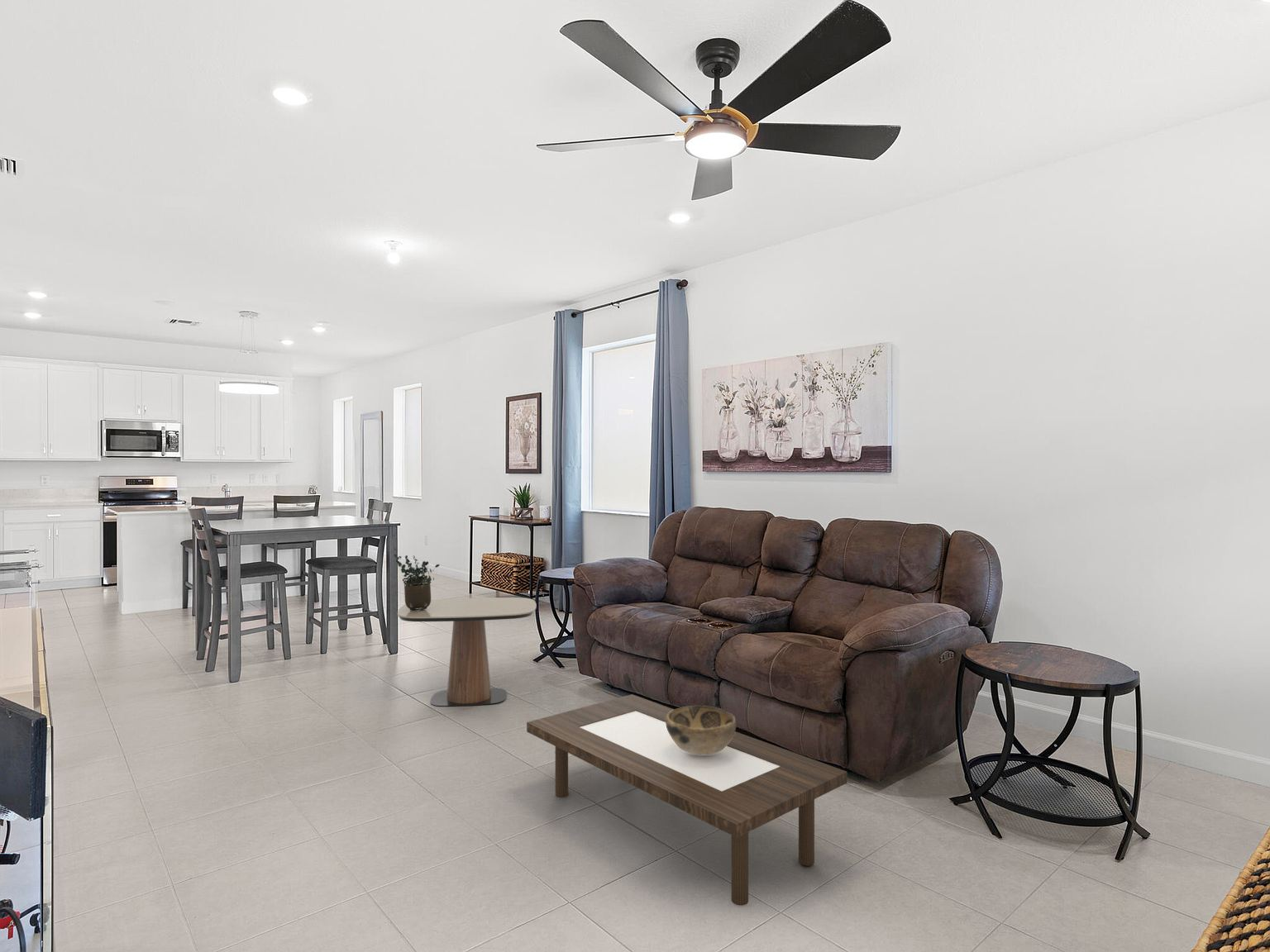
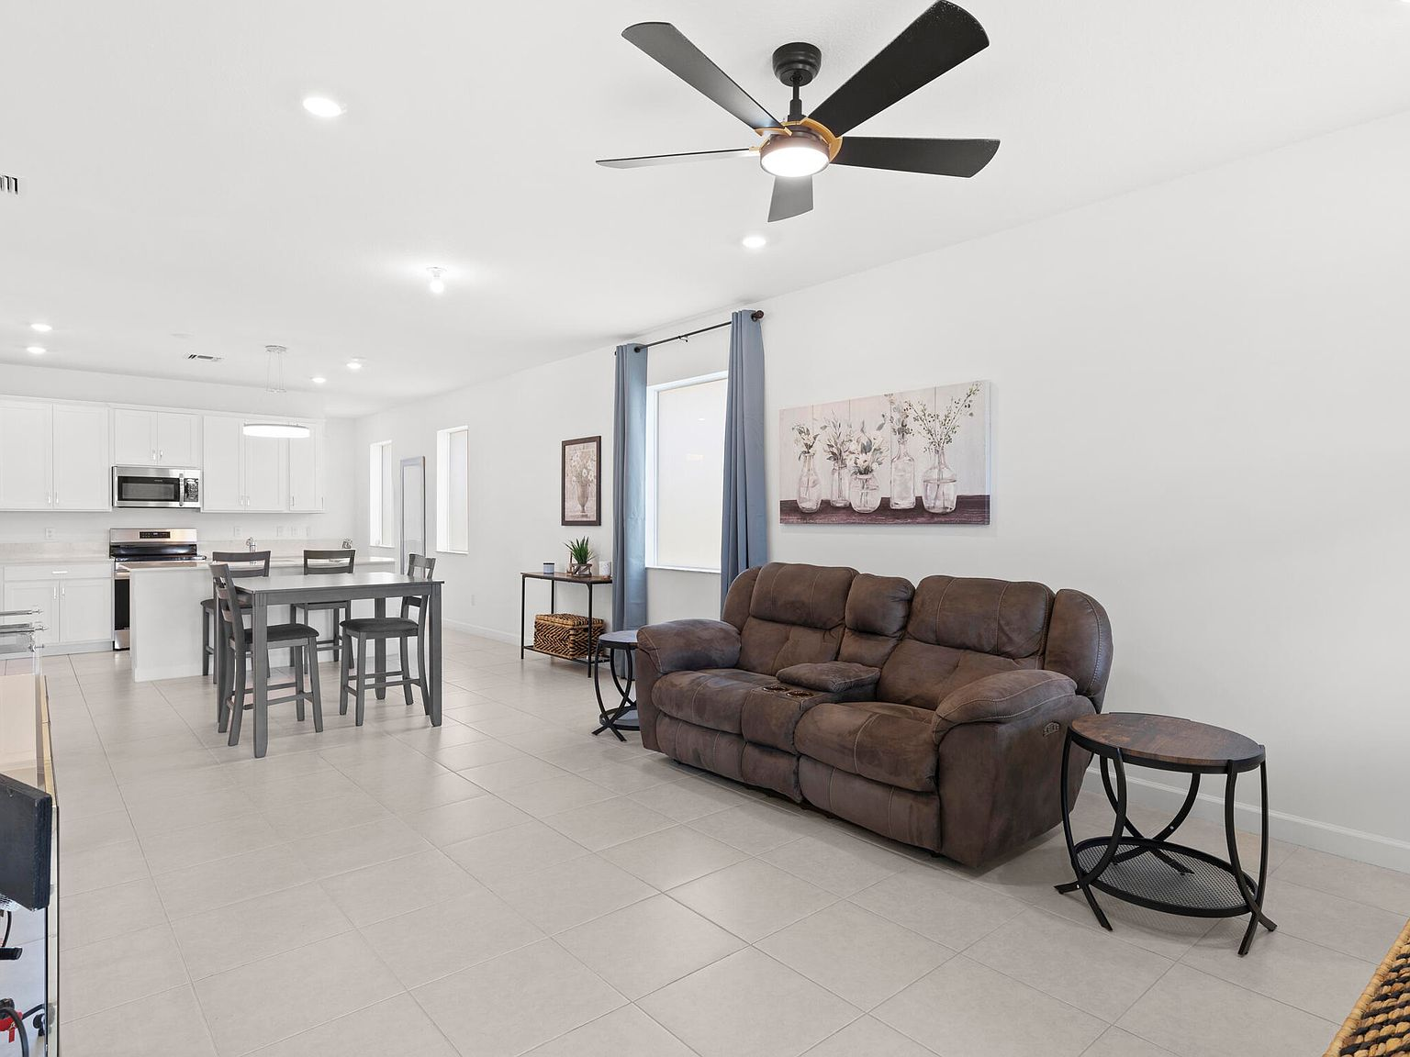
- potted plant (413, 578)
- side table (469, 651)
- decorative bowl (700, 733)
- coffee table (672, 785)
